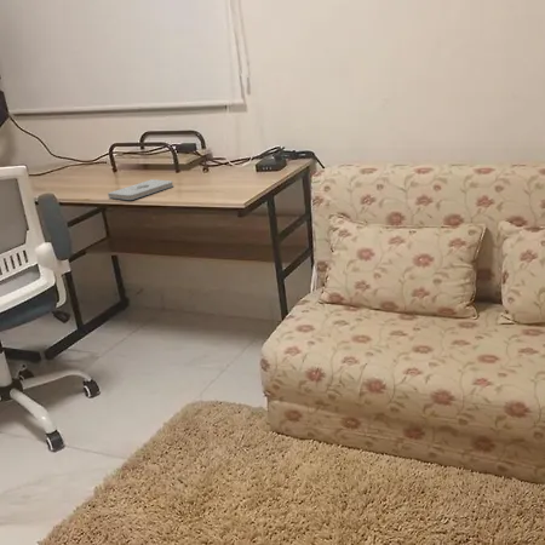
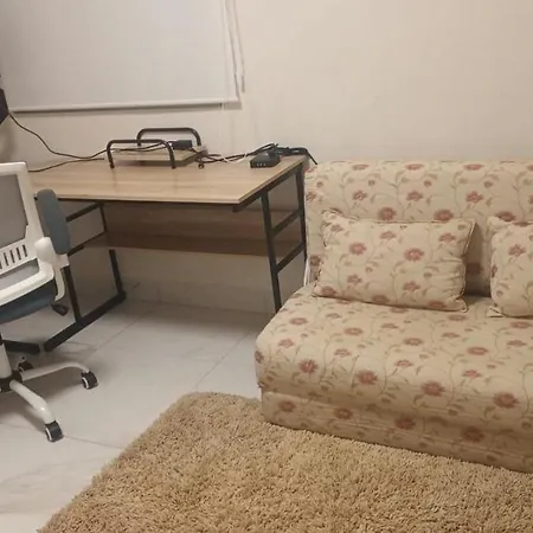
- notepad (142, 189)
